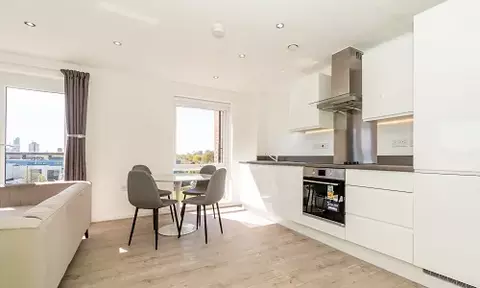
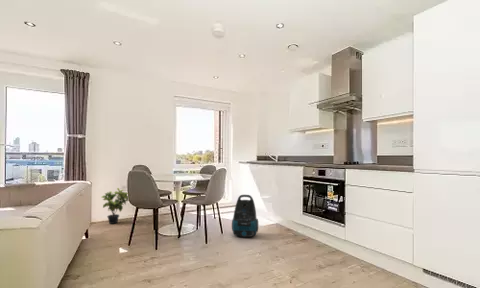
+ potted plant (115, 205)
+ vacuum cleaner (244, 215)
